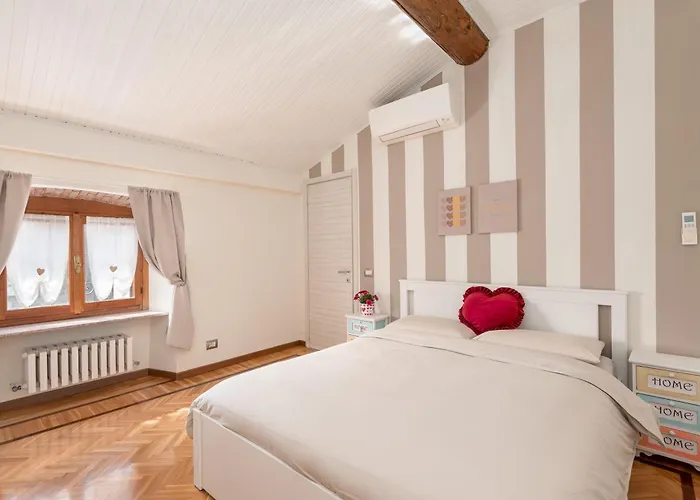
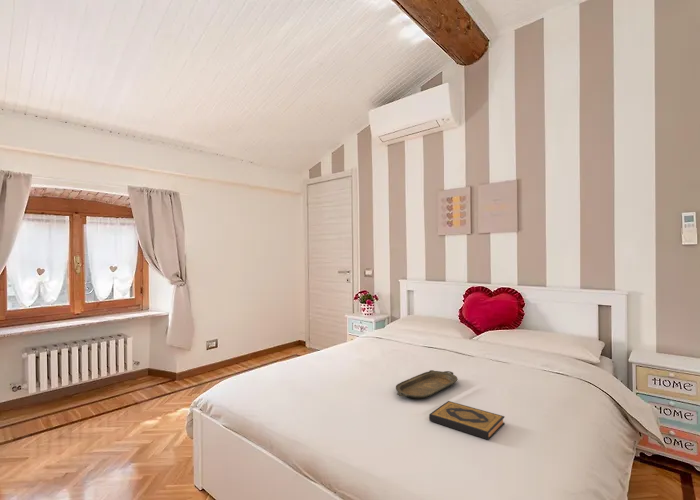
+ hardback book (466, 418)
+ serving tray (427, 384)
